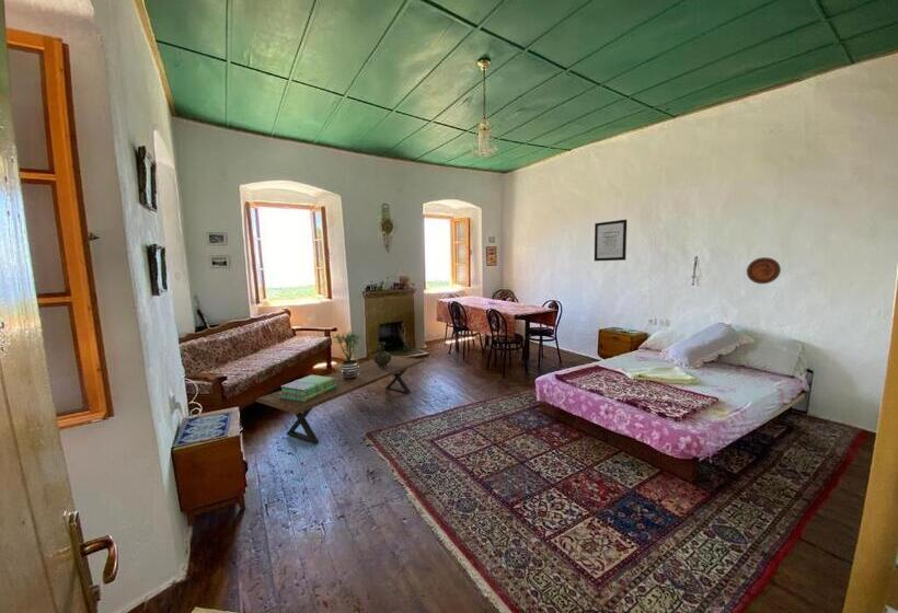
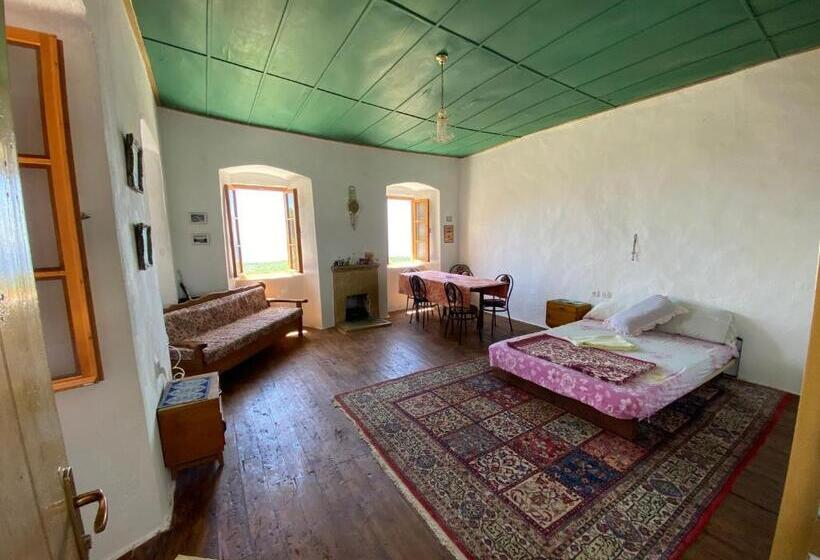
- stack of books (308, 386)
- ceramic jug (382, 354)
- potted plant (348, 355)
- wall art (609, 241)
- coffee table (352, 391)
- decorative plate (762, 270)
